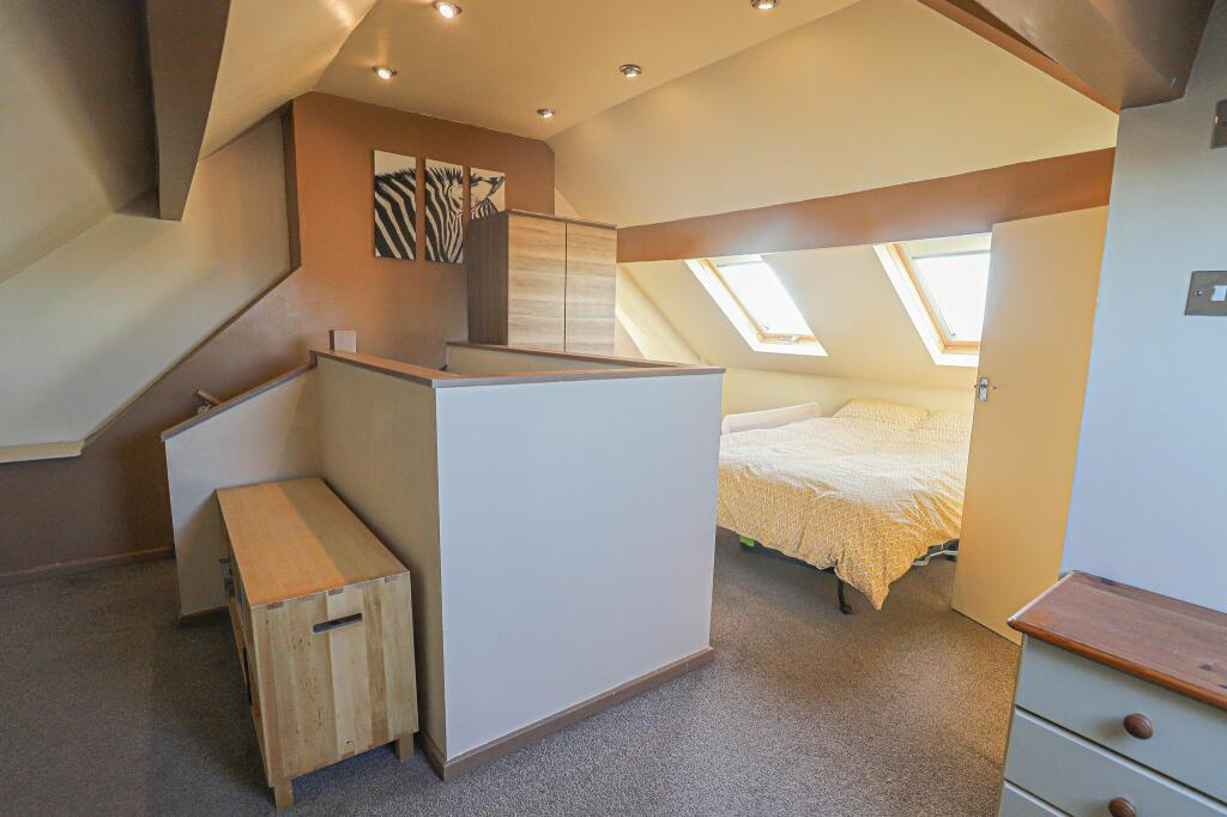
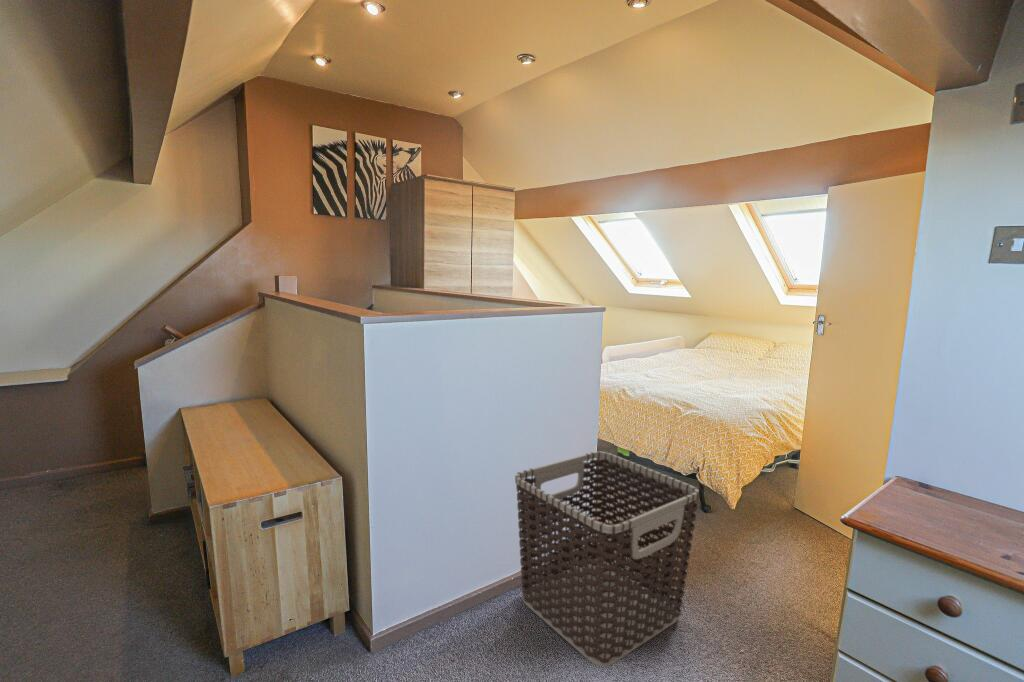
+ clothes hamper (601, 545)
